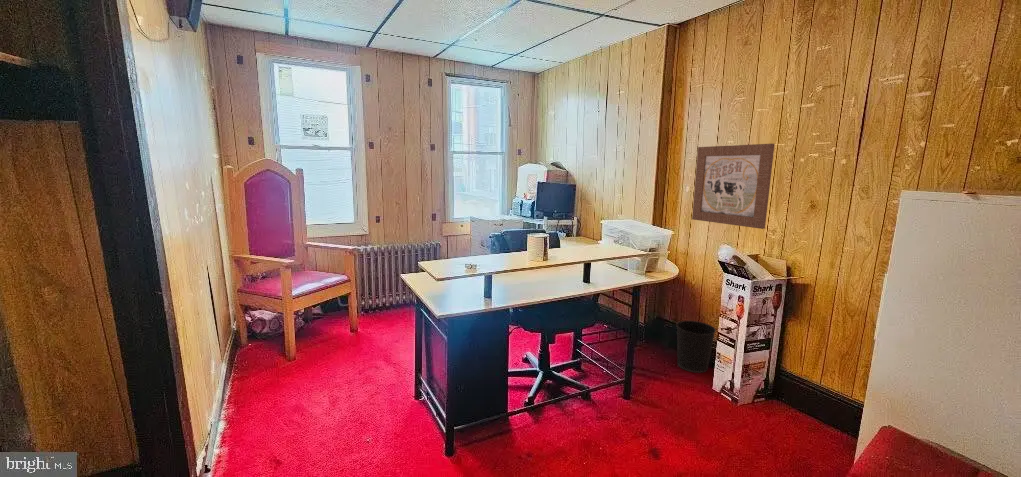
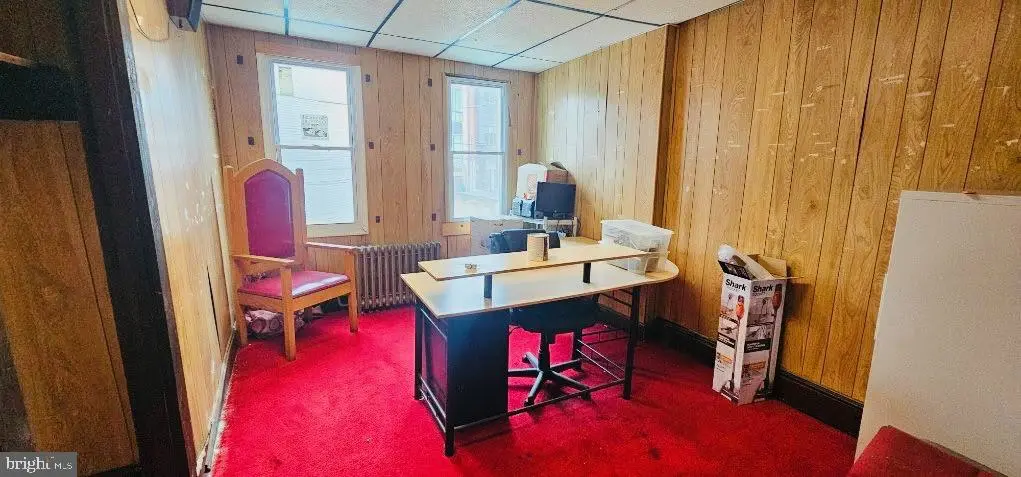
- wall art (729, 185)
- wastebasket (694, 346)
